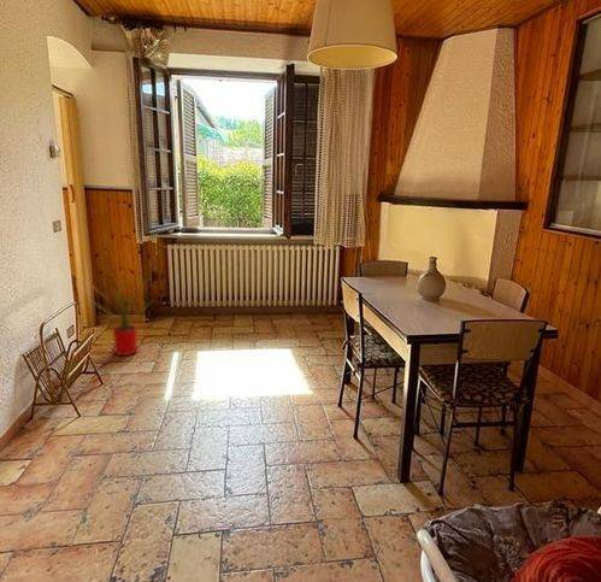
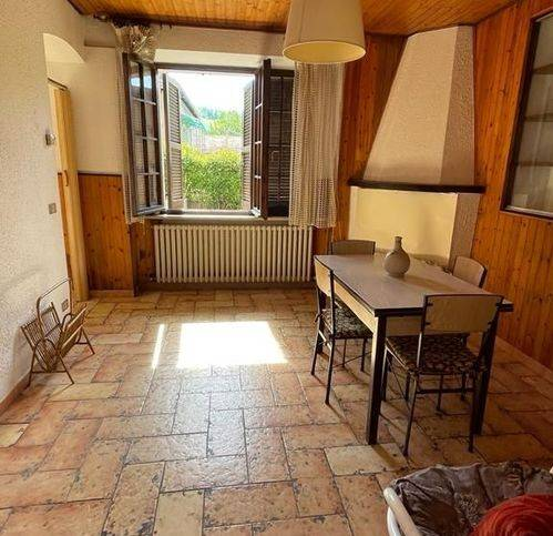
- house plant (122, 312)
